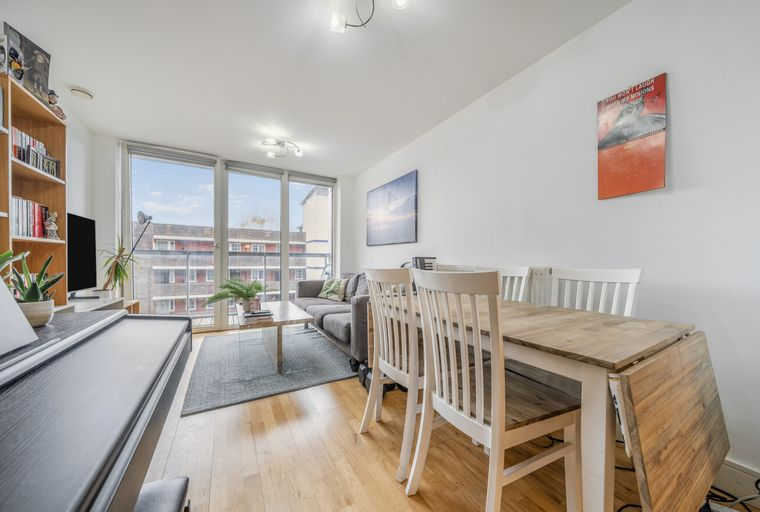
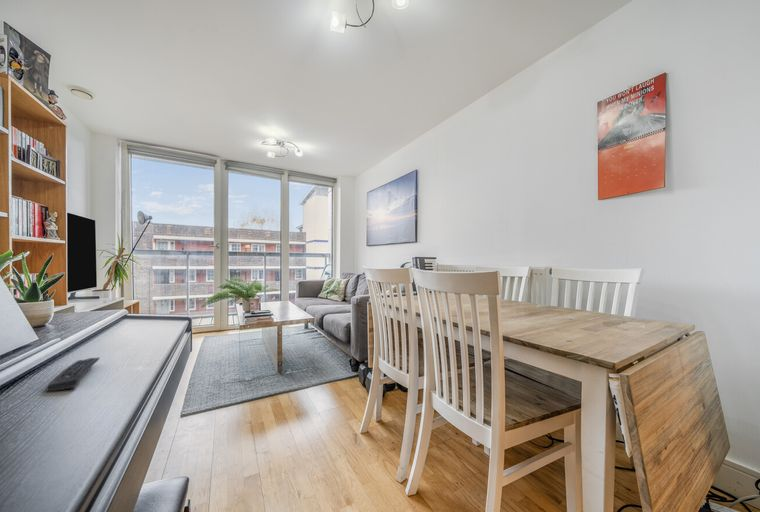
+ remote control (77, 370)
